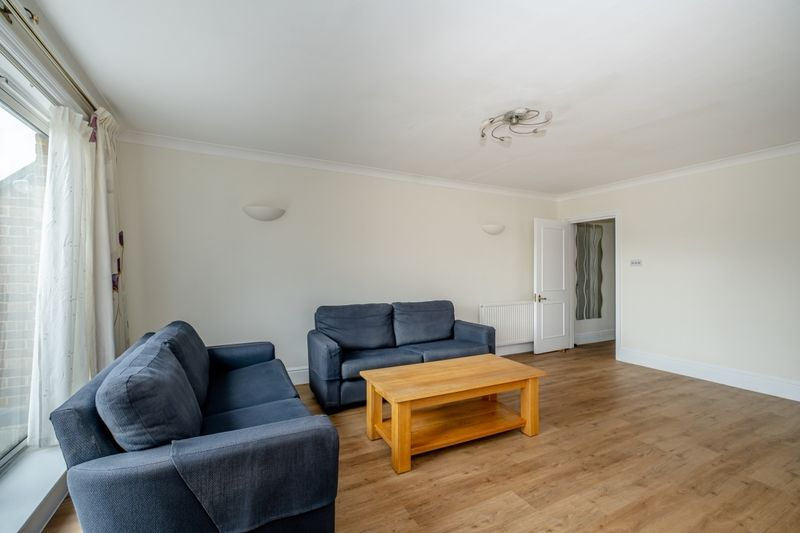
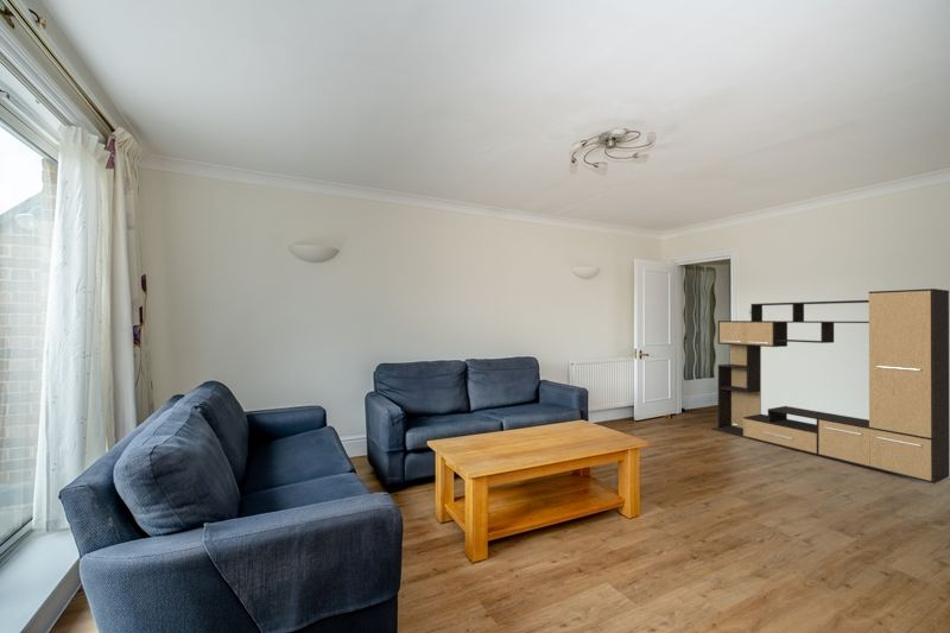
+ media console (813, 342)
